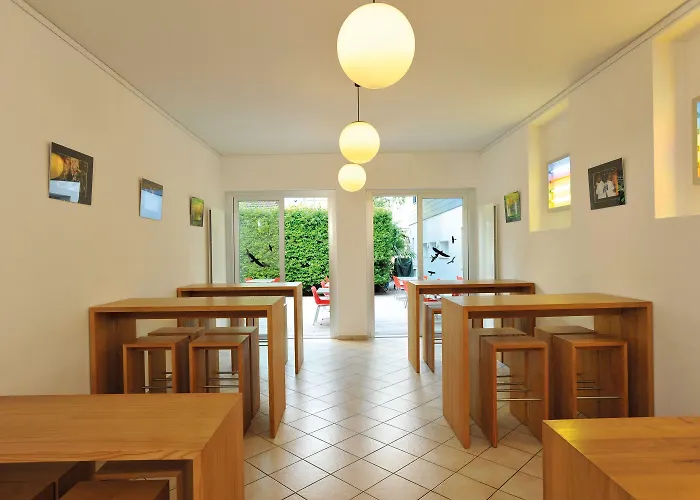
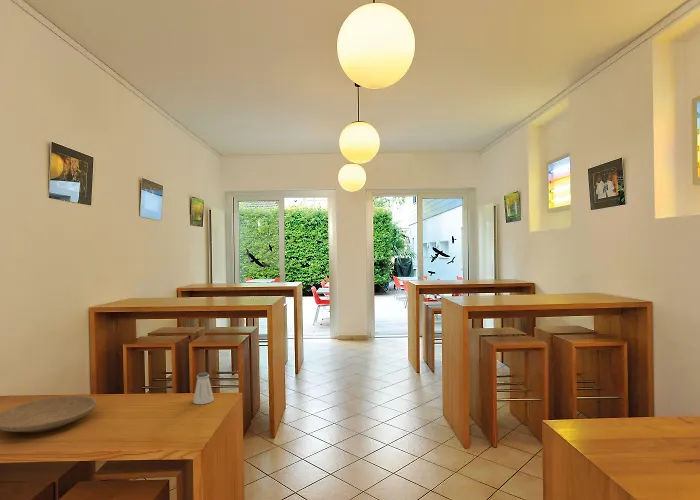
+ plate (47, 416)
+ saltshaker (203, 387)
